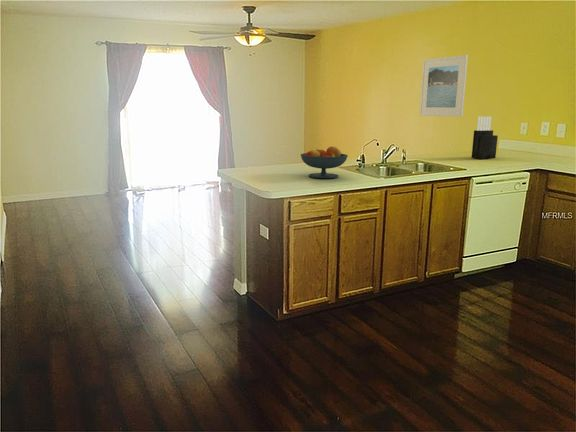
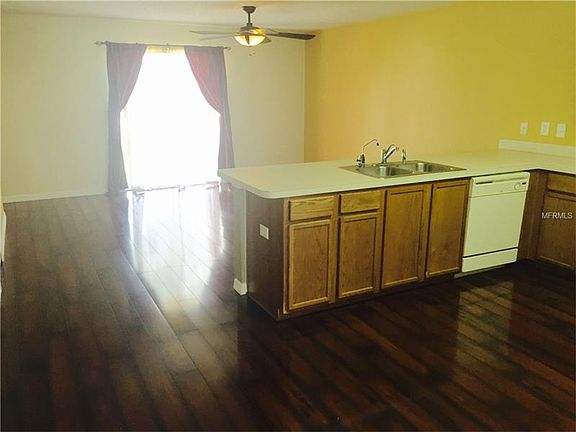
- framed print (442, 87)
- knife block (486, 137)
- fruit bowl (323, 161)
